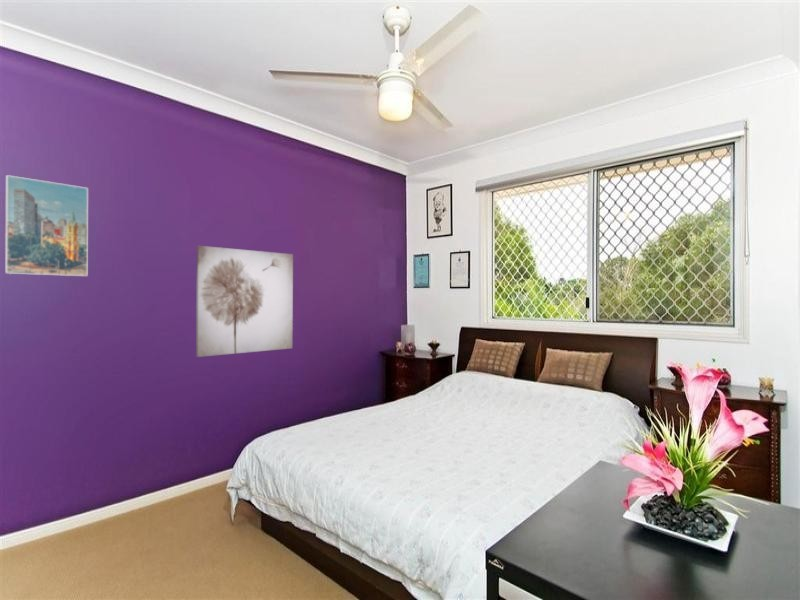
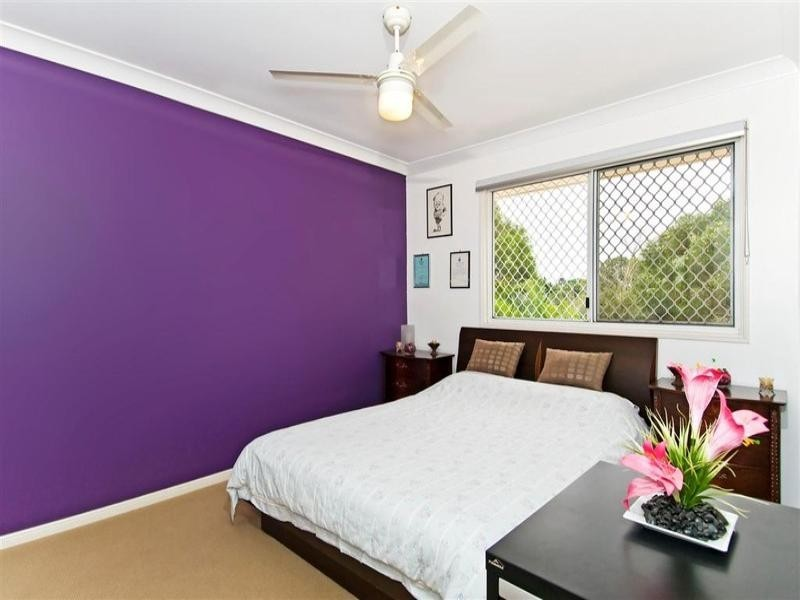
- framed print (48, 228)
- wall art (248, 301)
